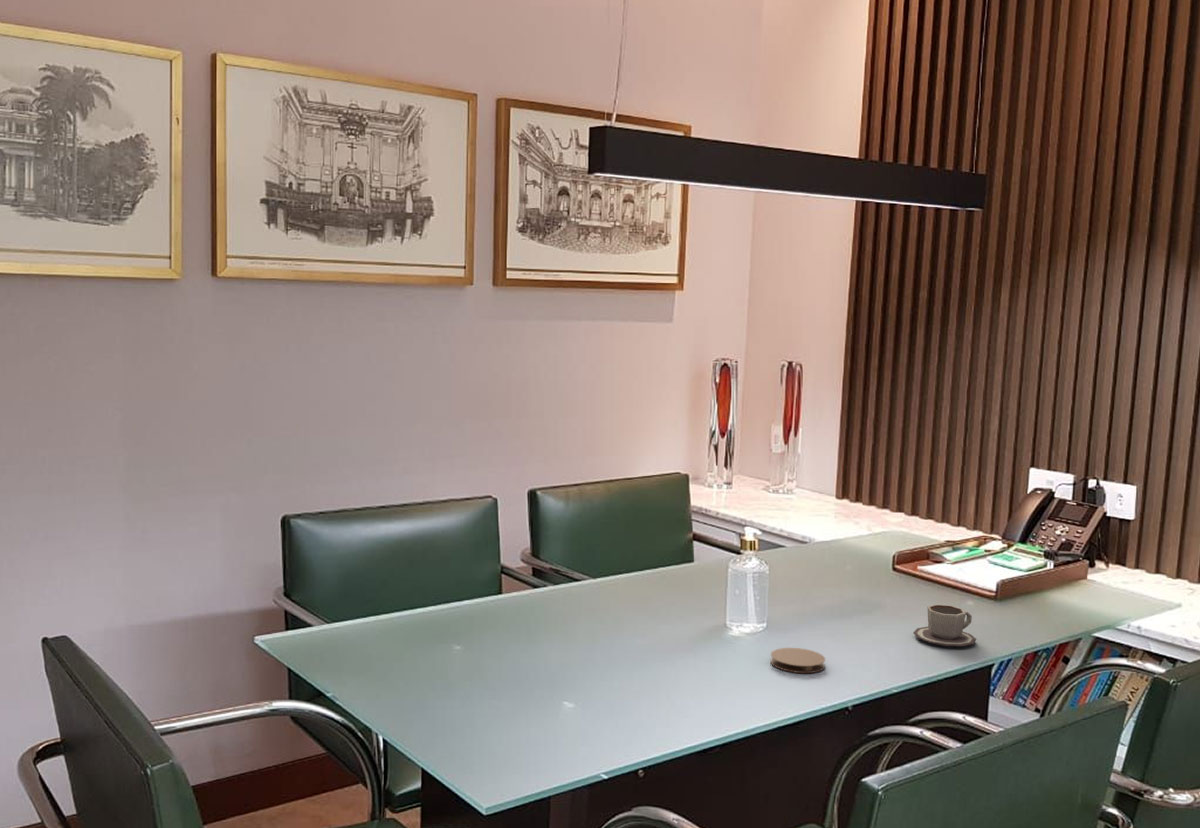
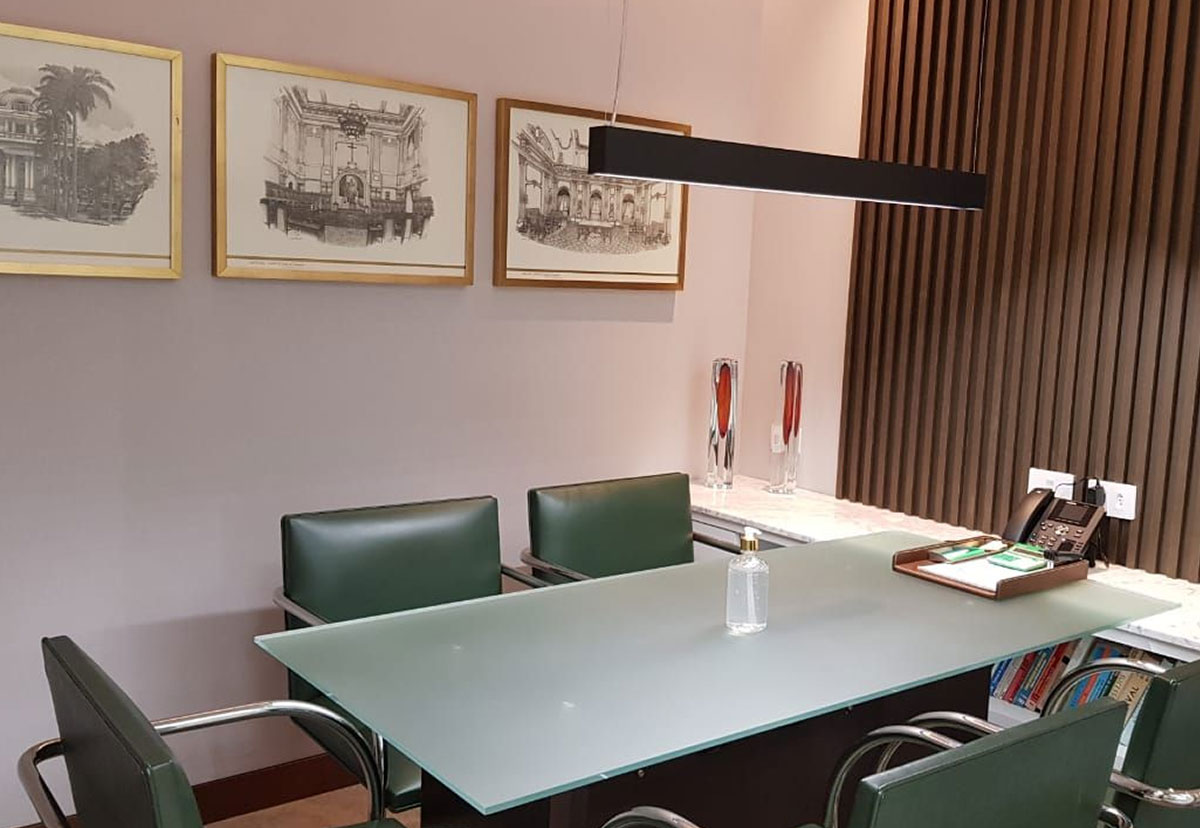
- coaster (797, 660)
- cup (945, 624)
